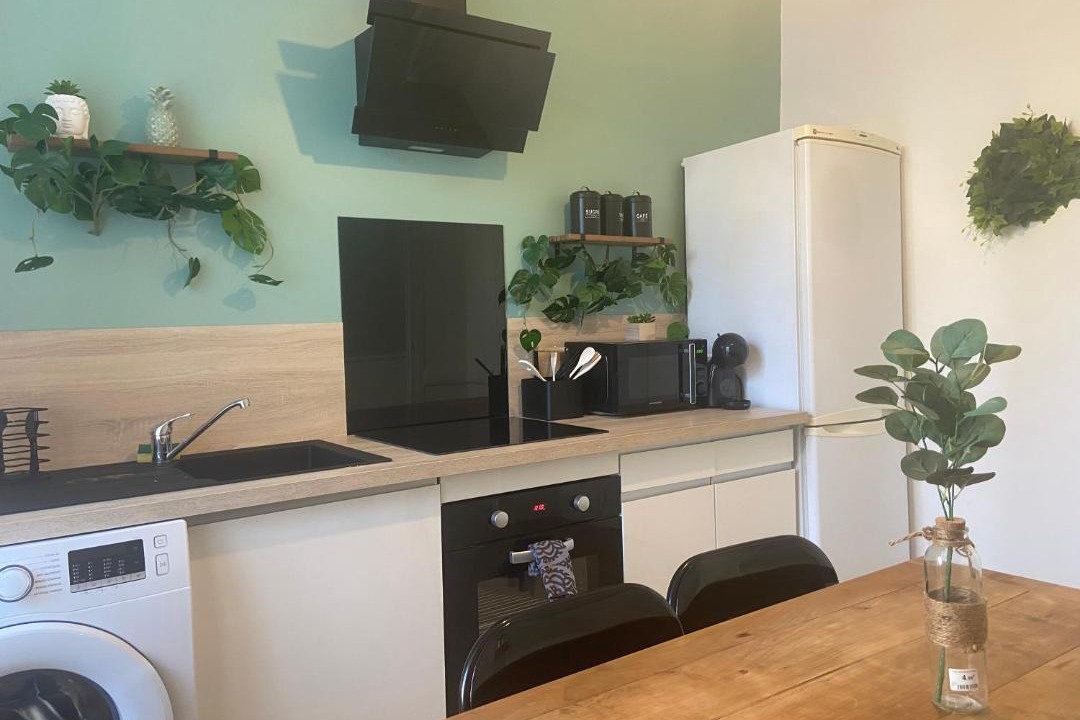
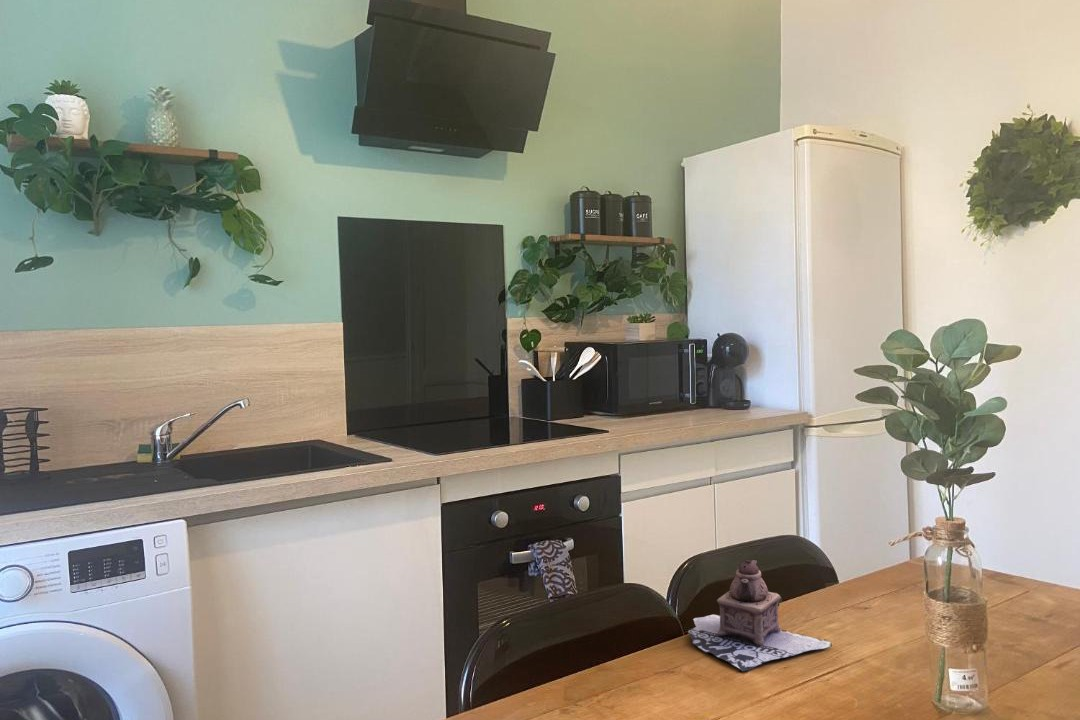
+ teapot (745, 600)
